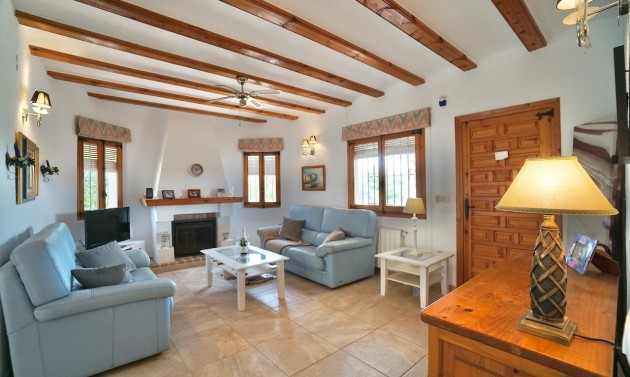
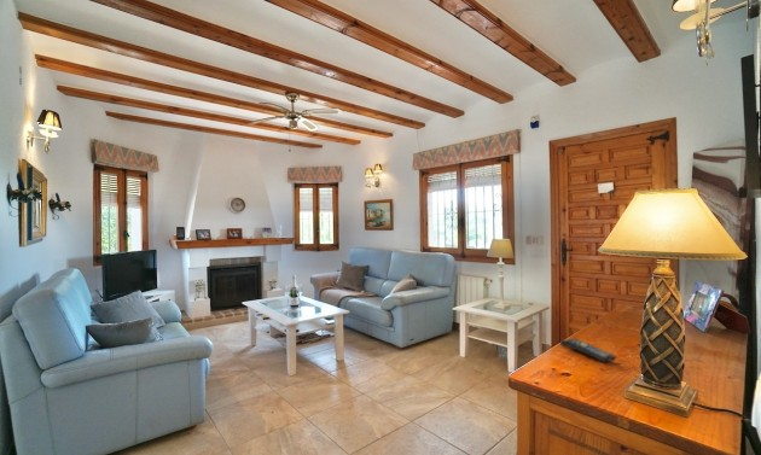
+ remote control (586, 349)
